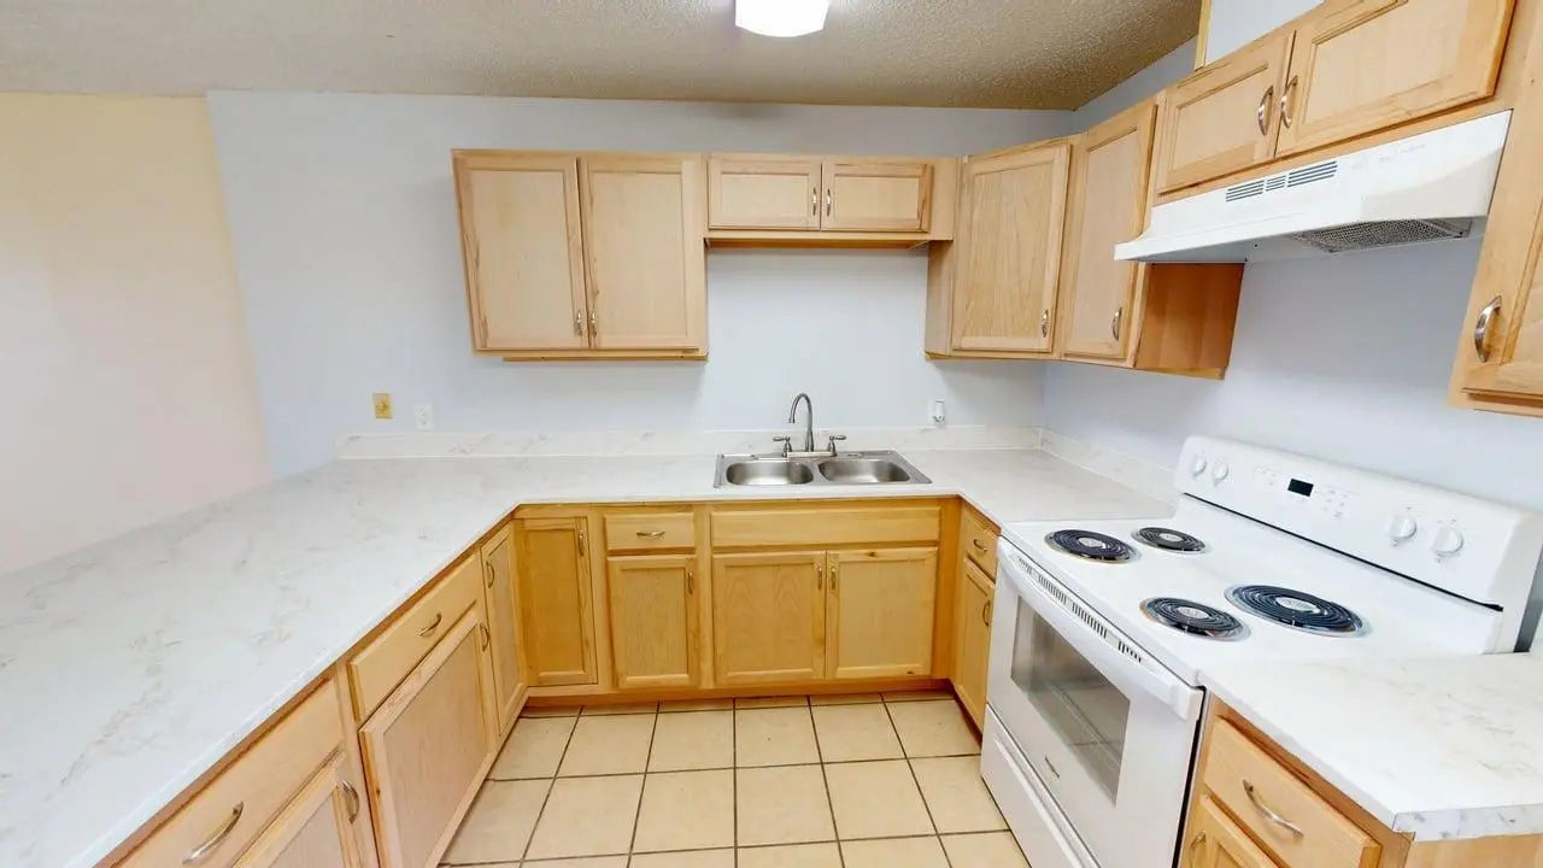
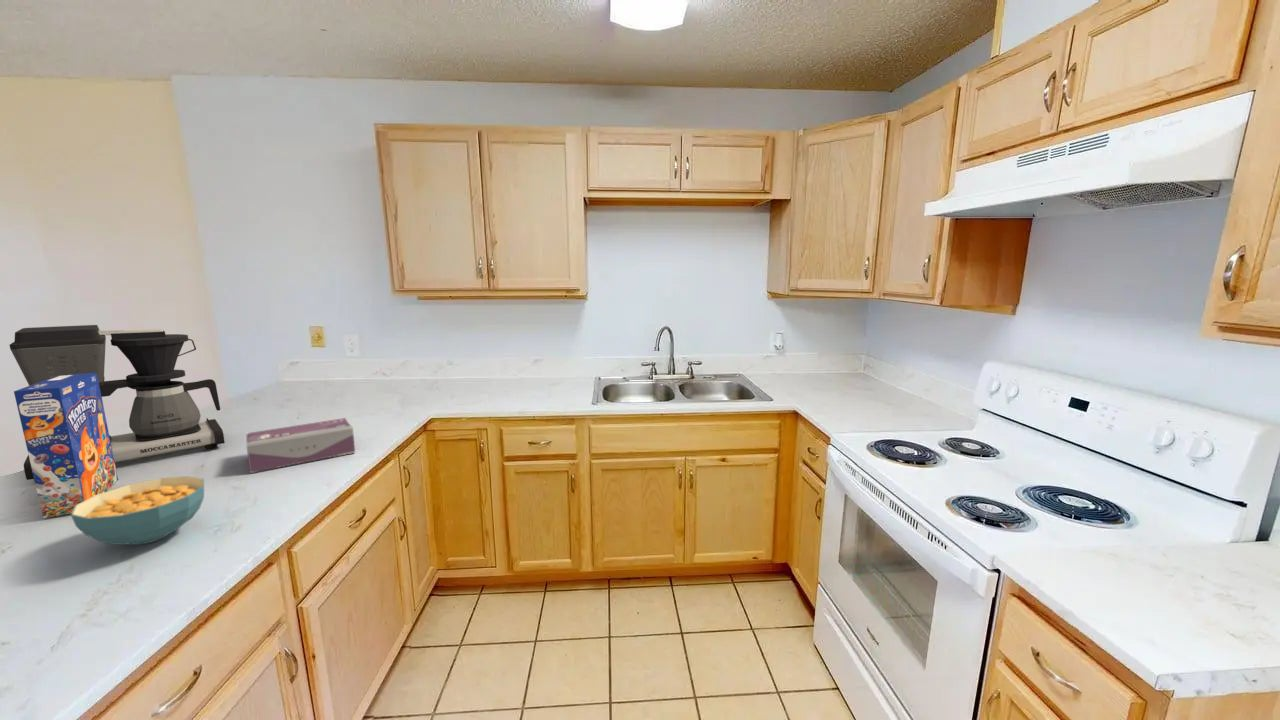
+ cereal box (71, 440)
+ cereal bowl (146, 516)
+ coffee maker (124, 387)
+ tissue box (301, 442)
